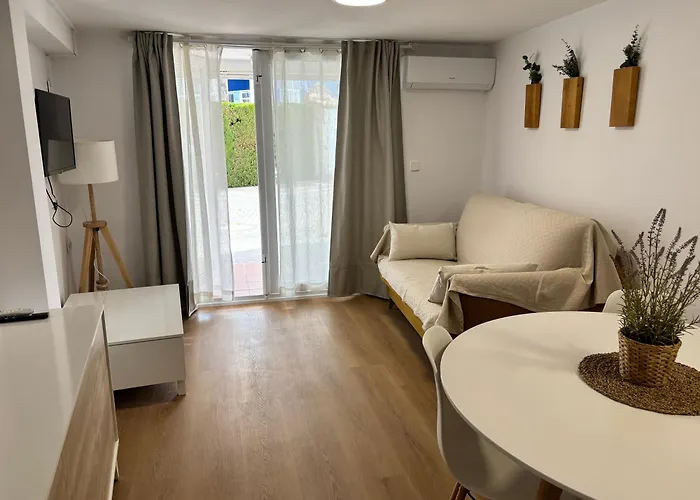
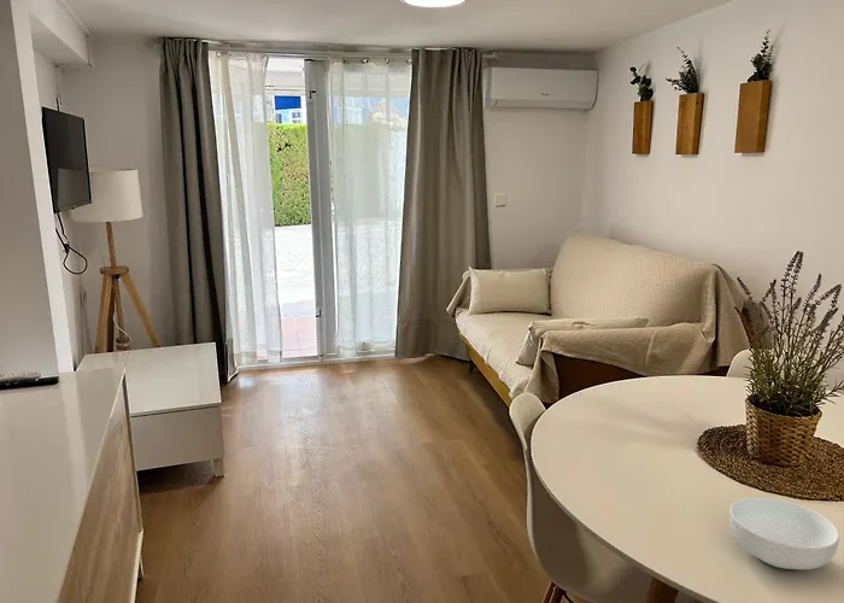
+ cereal bowl (780, 537)
